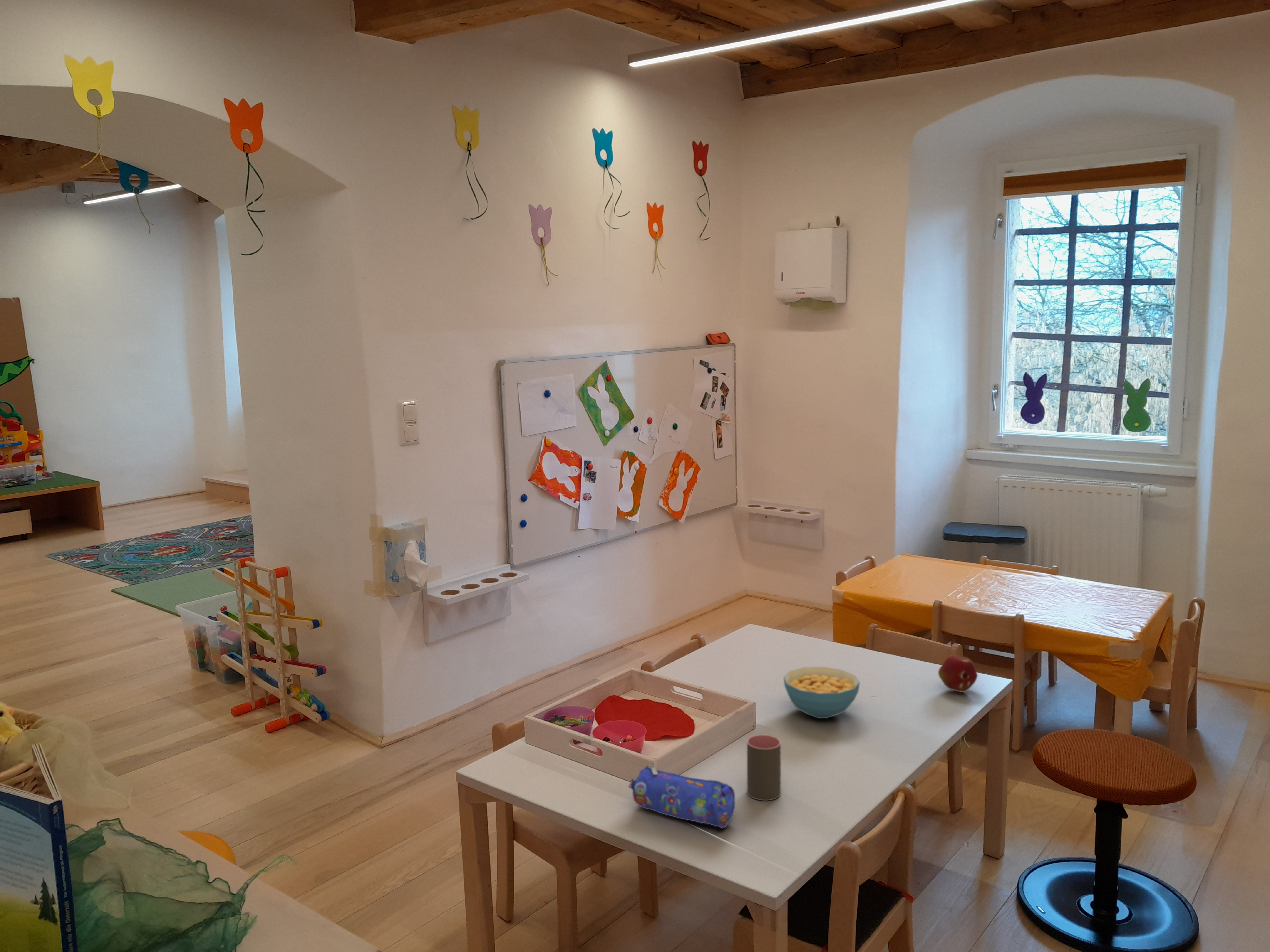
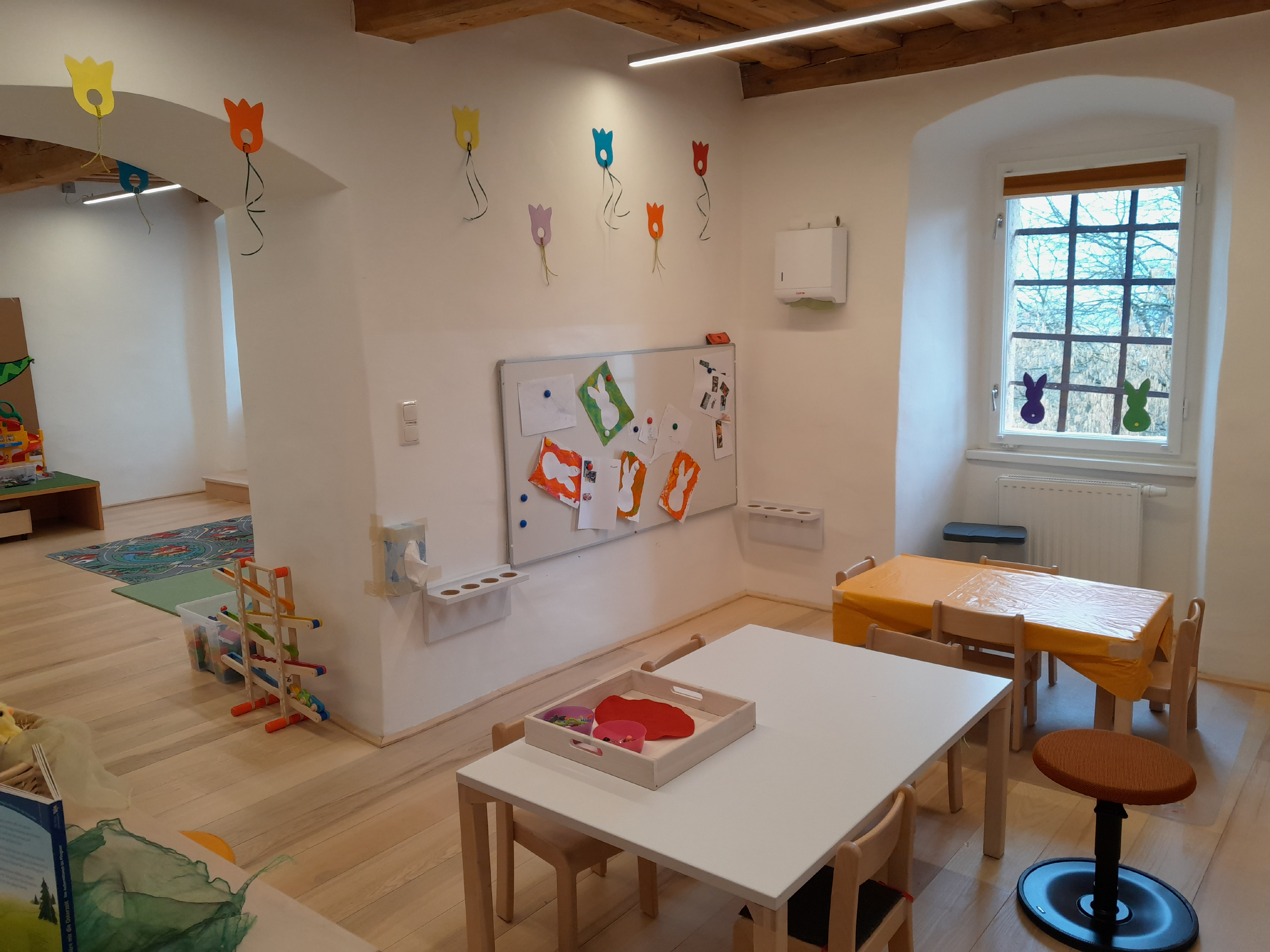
- cereal bowl (821, 697)
- fruit (957, 673)
- pencil case (682, 794)
- cup (764, 767)
